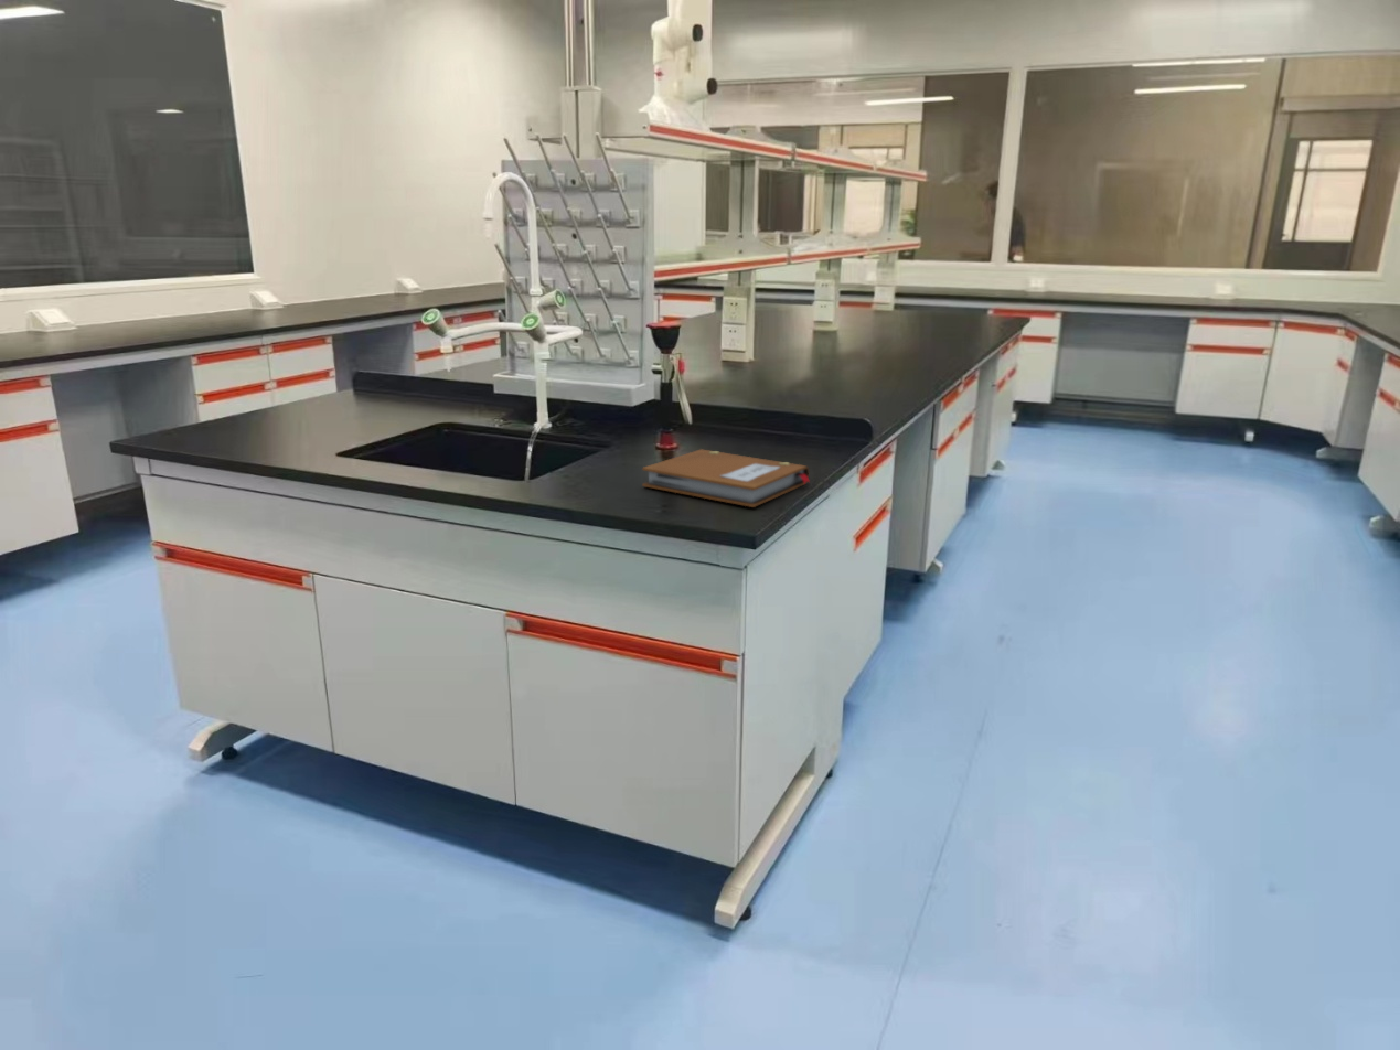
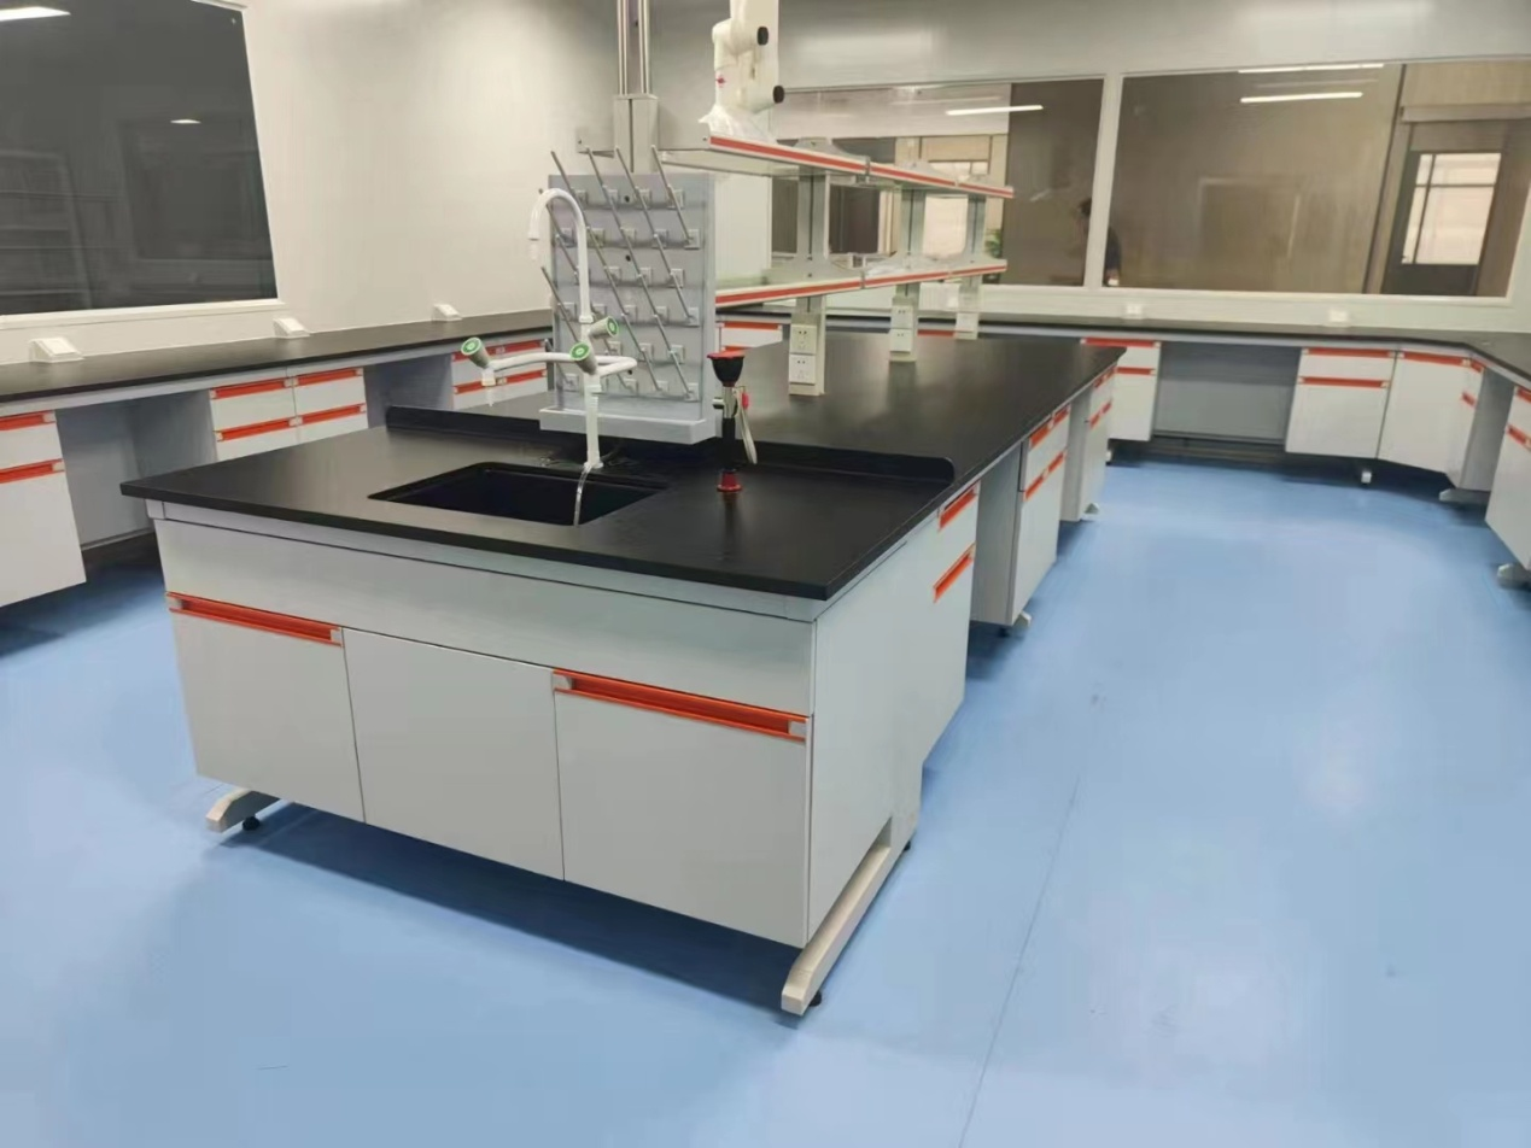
- notebook (729, 475)
